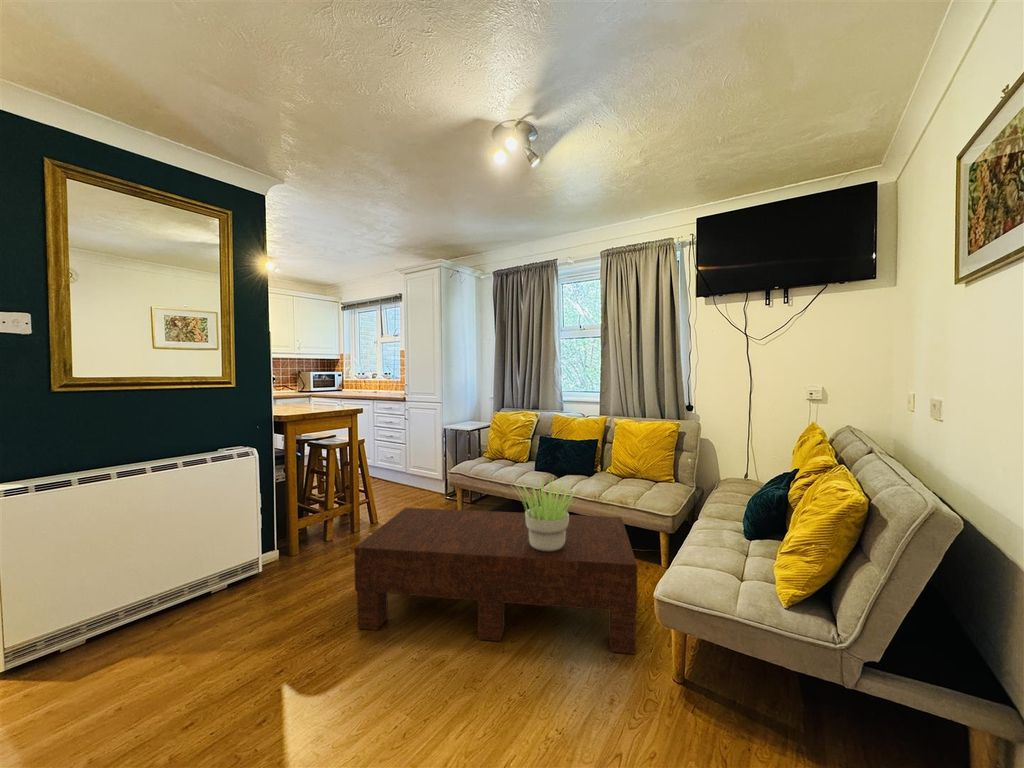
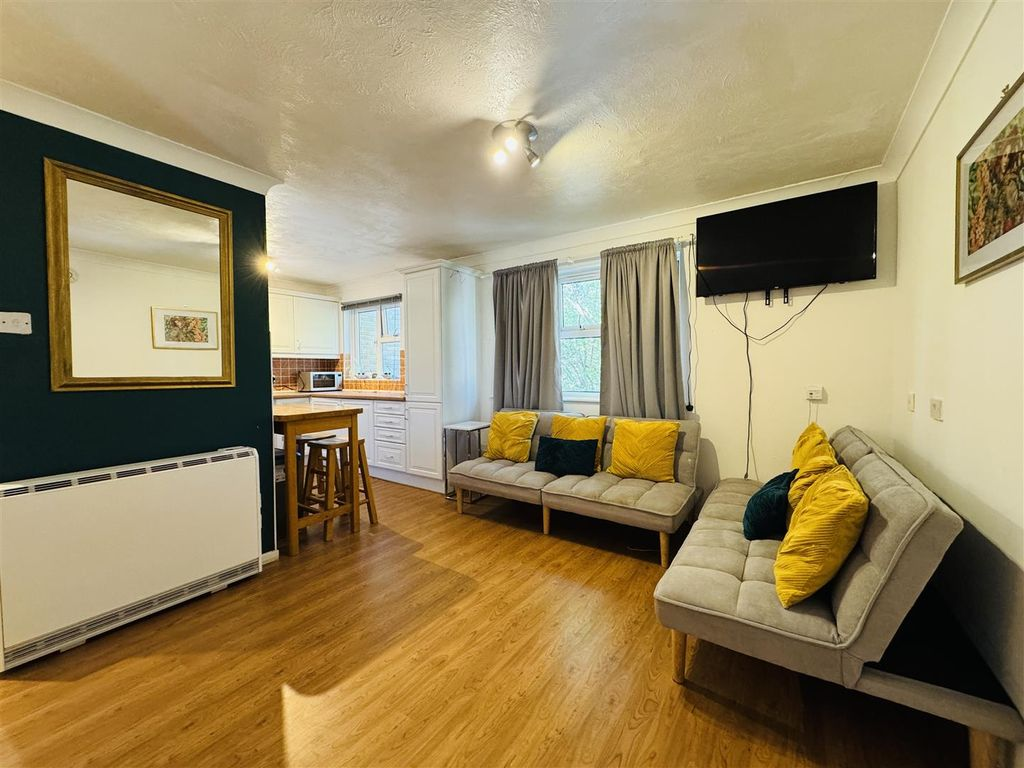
- coffee table (500, 568)
- potted plant (546, 514)
